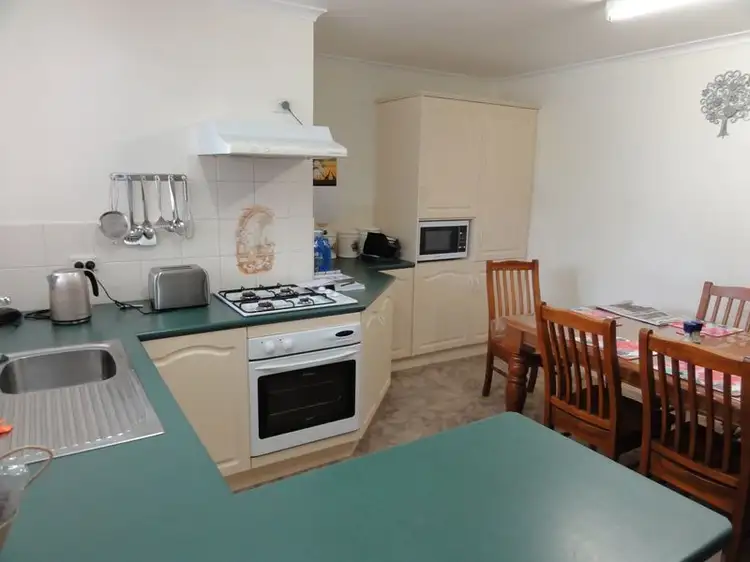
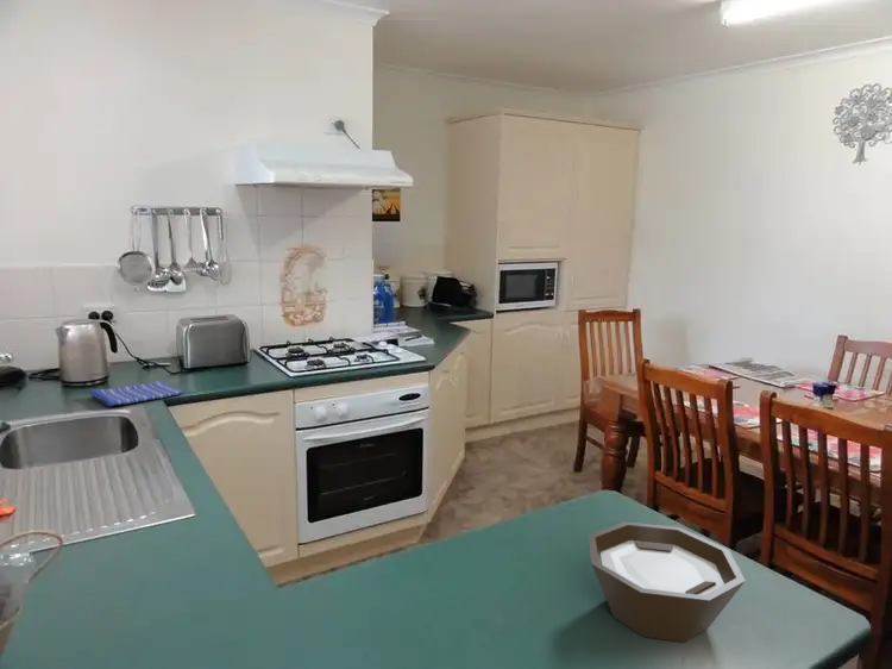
+ dish towel (137, 392)
+ bowl (659, 583)
